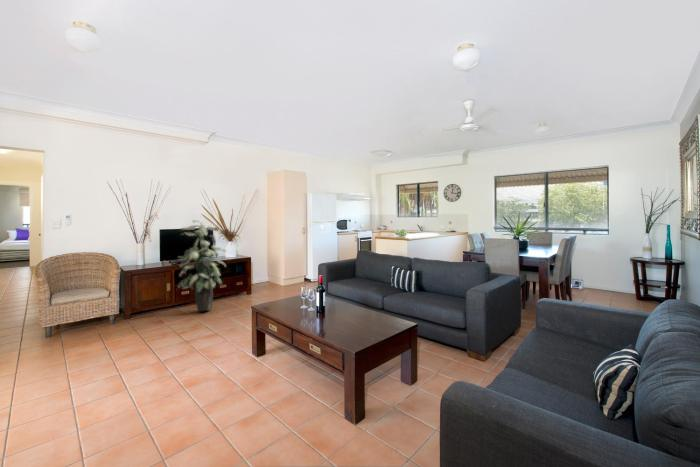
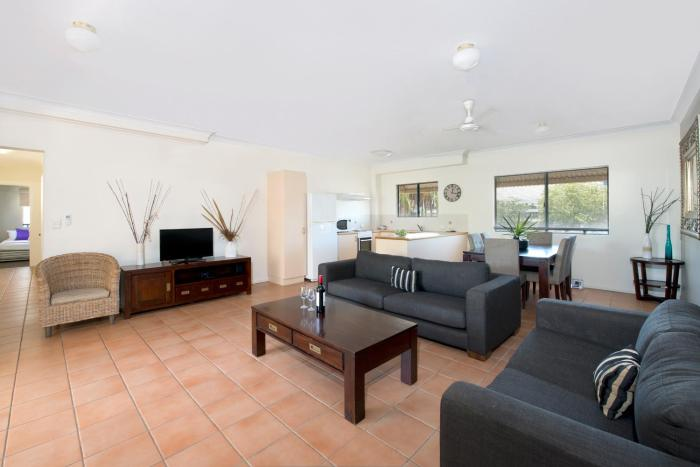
- indoor plant (200, 265)
